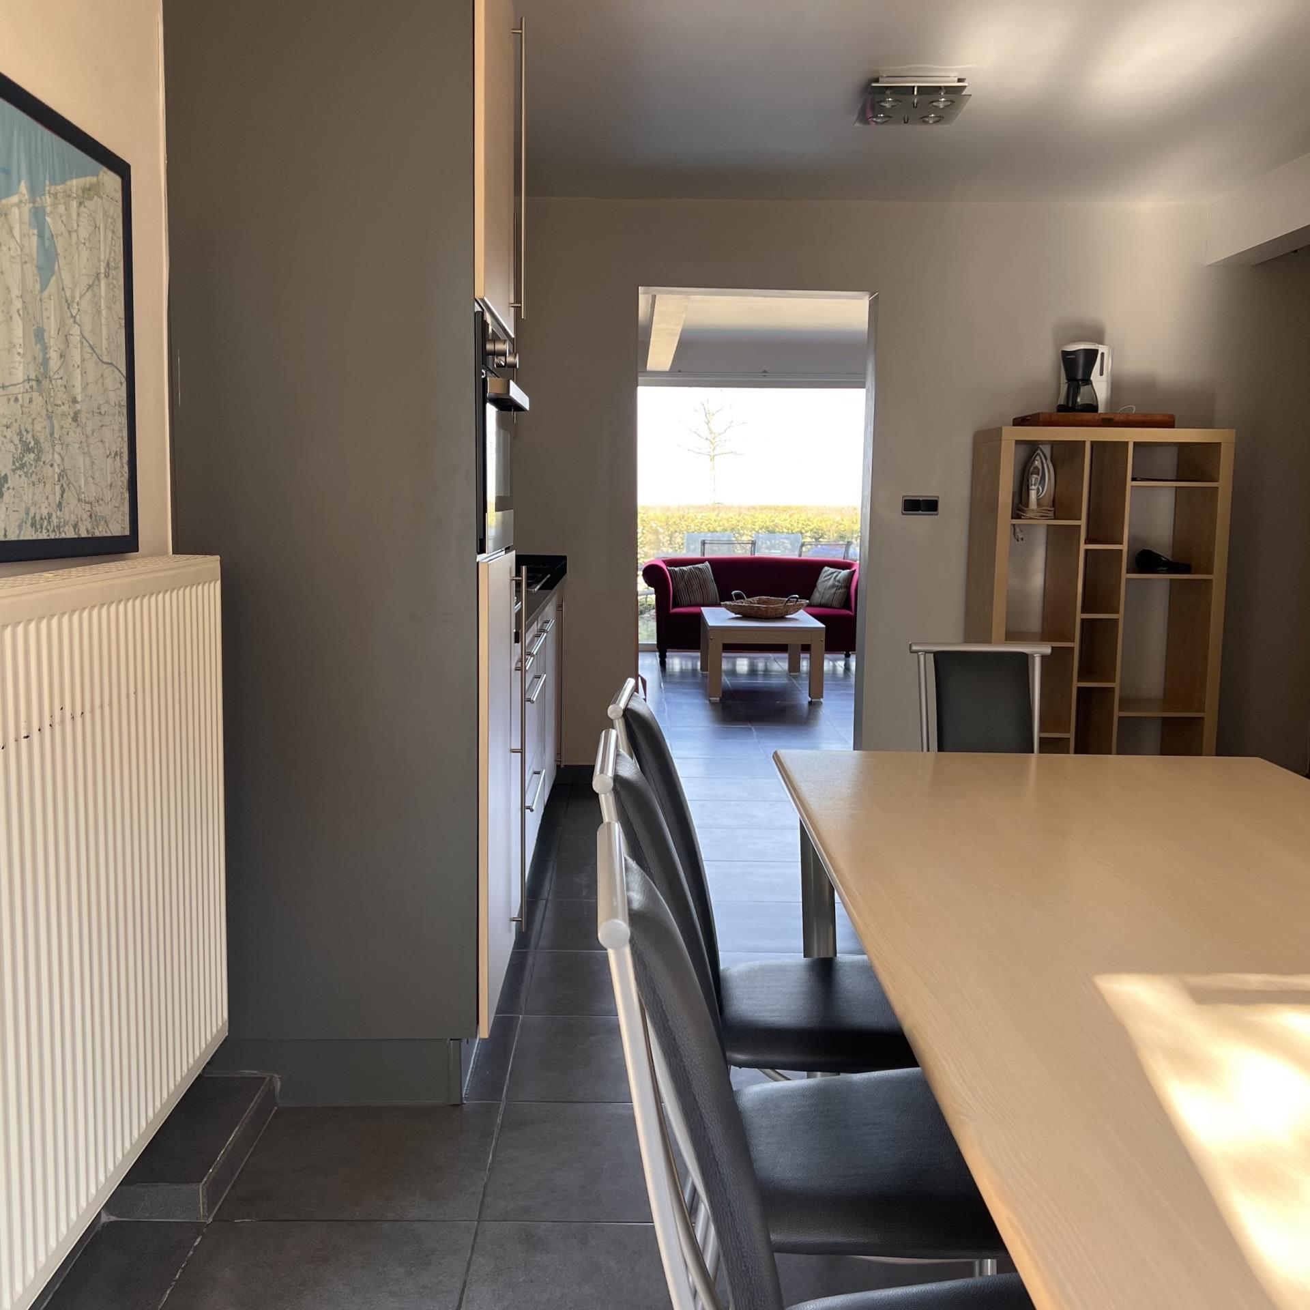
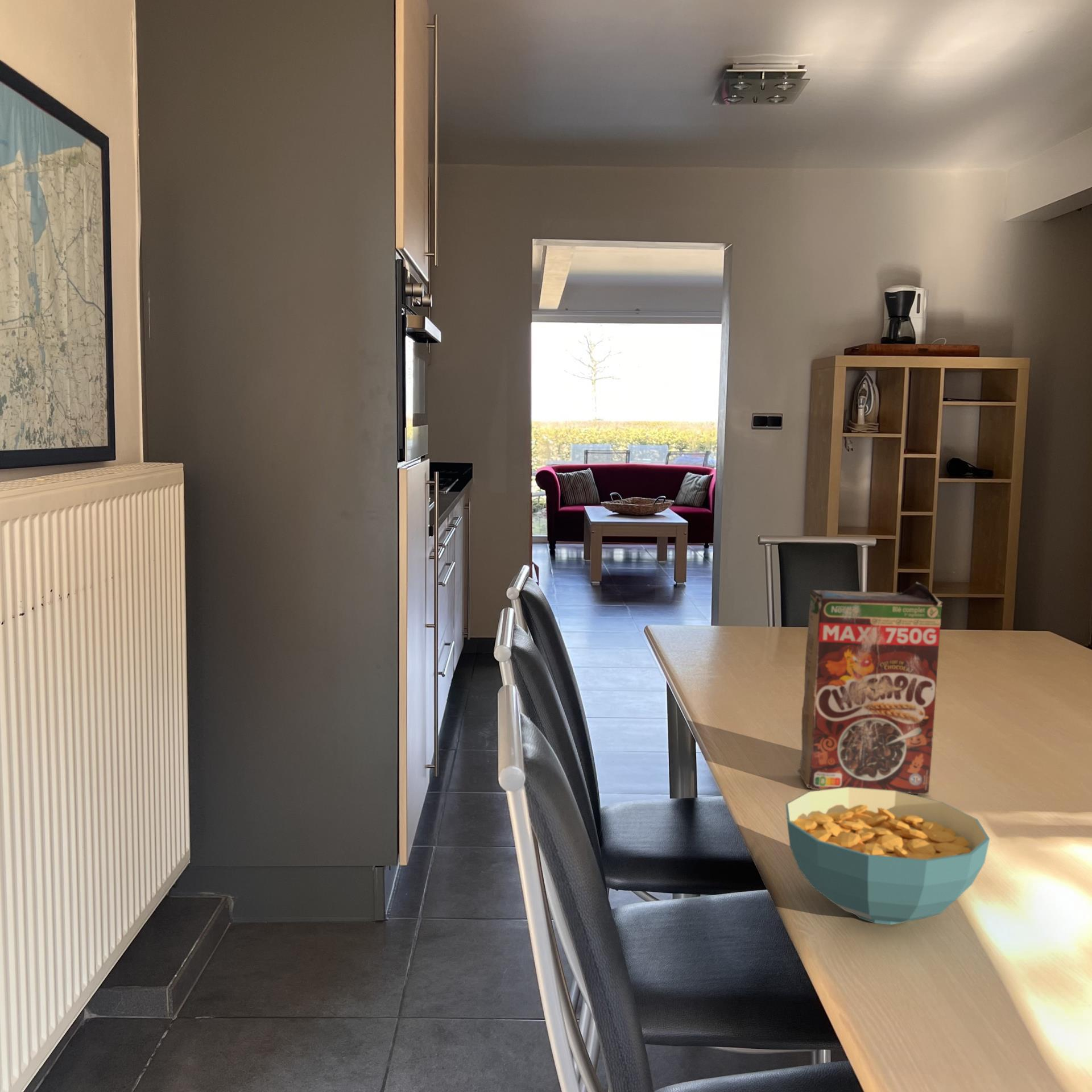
+ cereal box (867, 682)
+ cereal bowl (881, 866)
